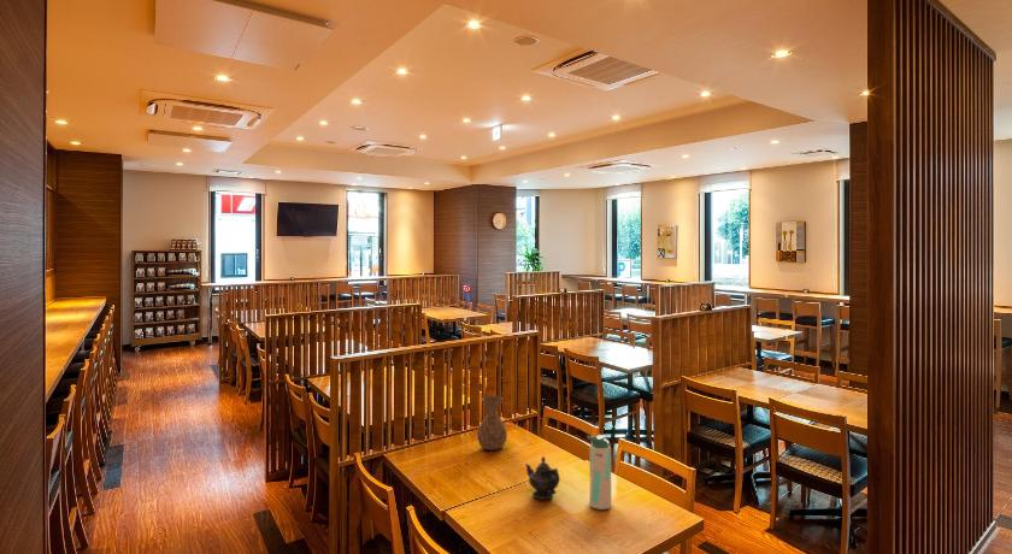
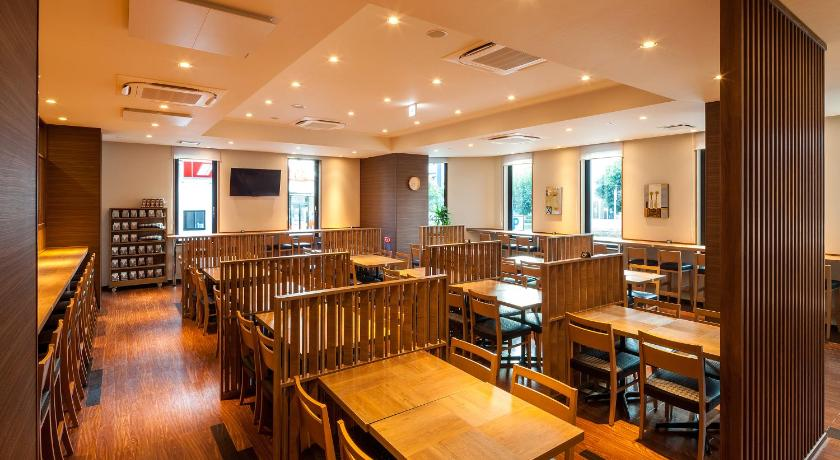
- teapot (541, 476)
- vase (492, 423)
- water bottle (599, 470)
